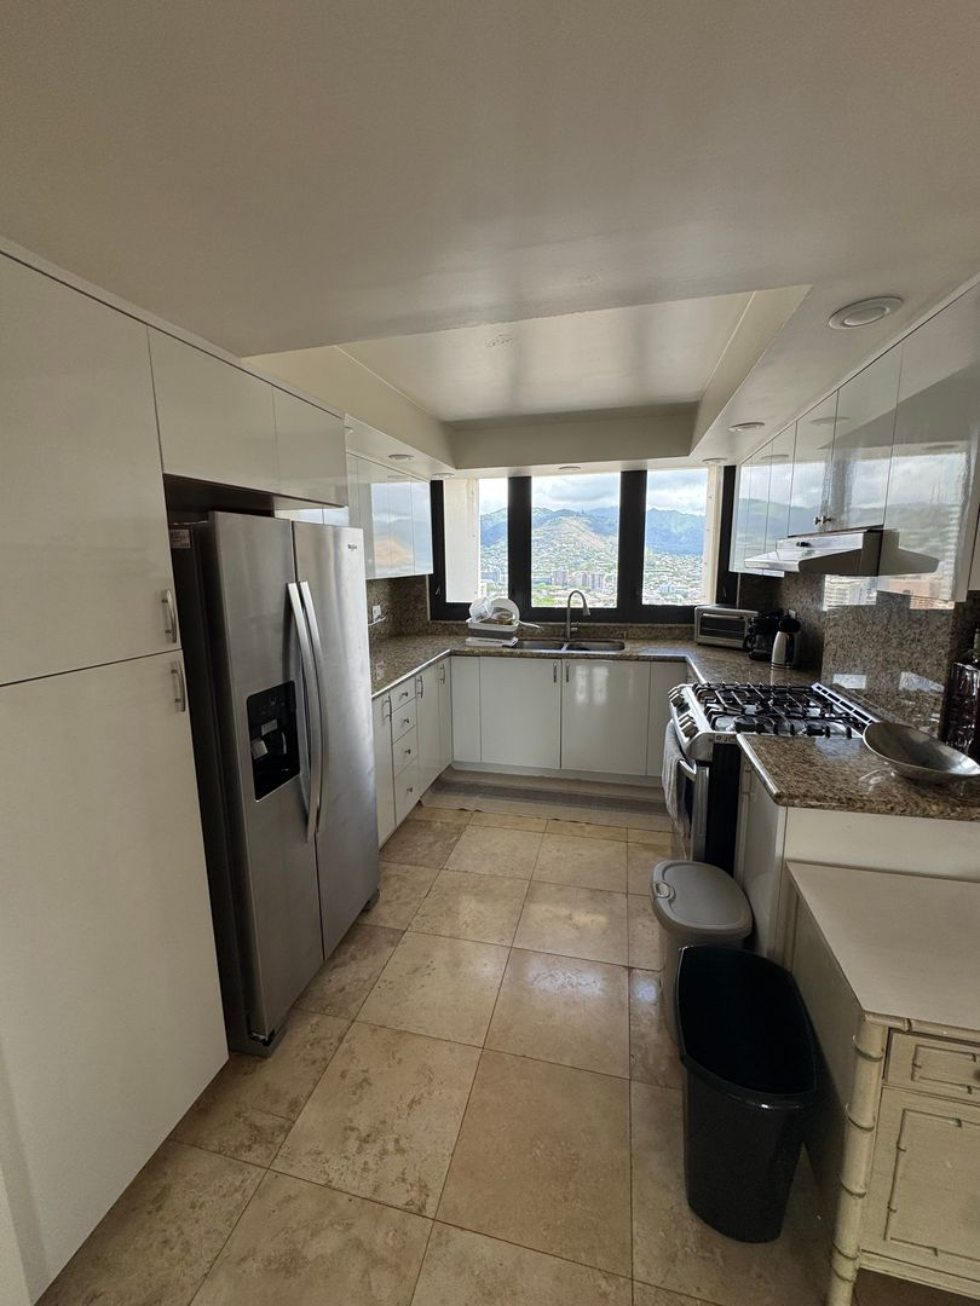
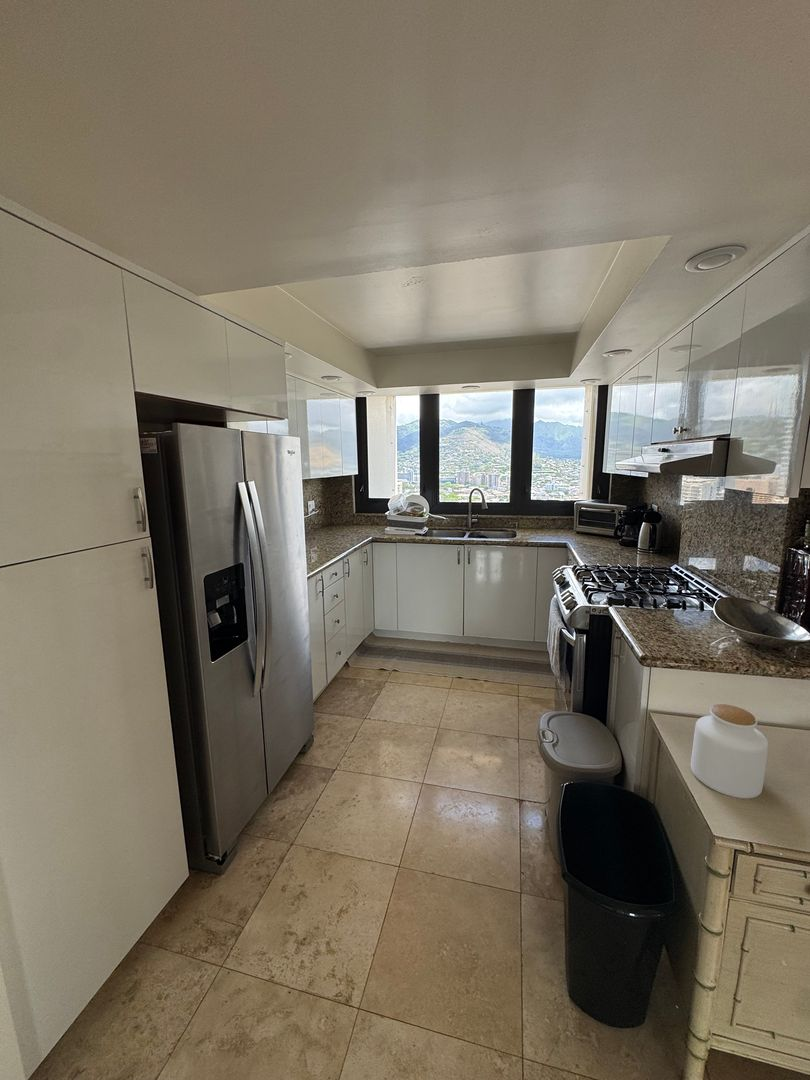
+ jar (728, 744)
